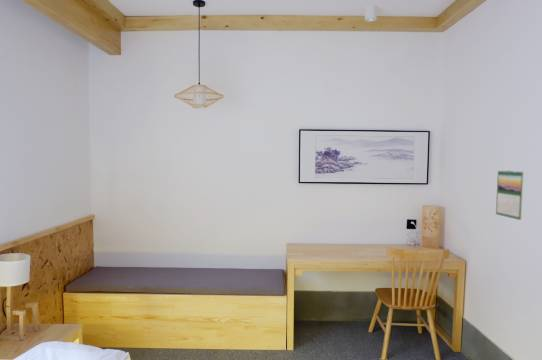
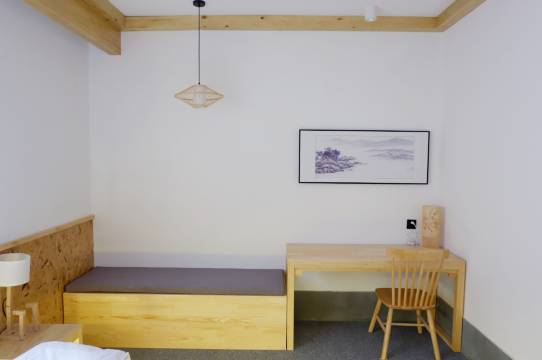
- calendar (509, 193)
